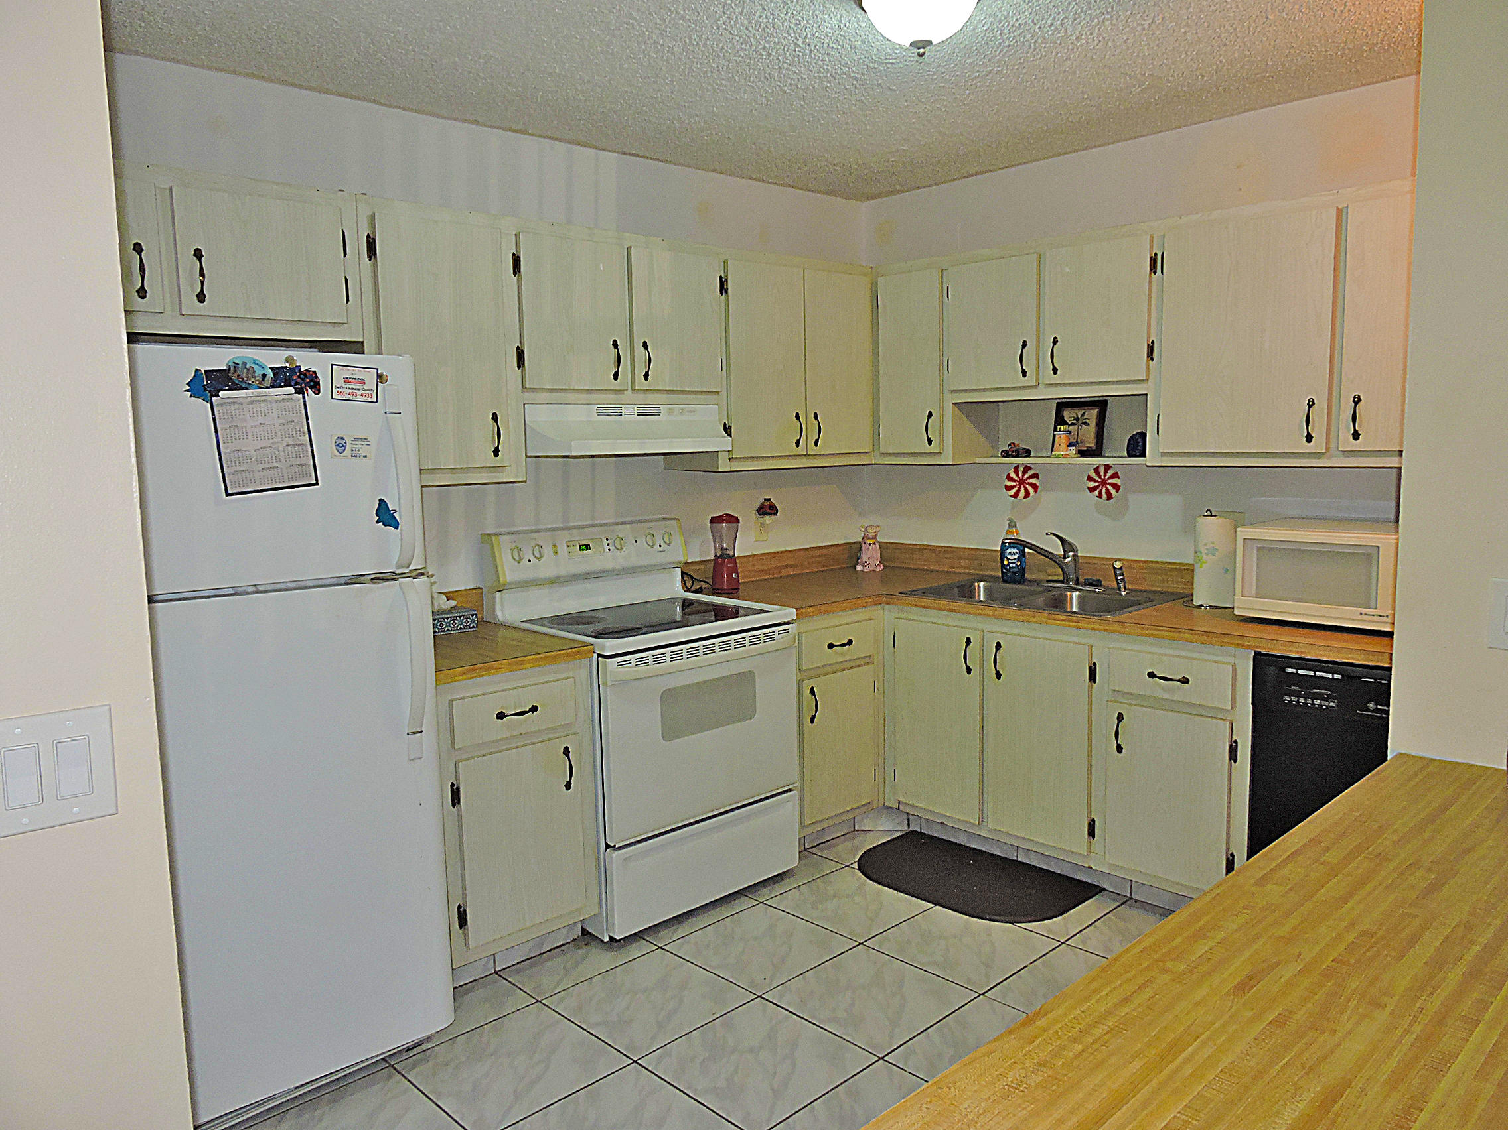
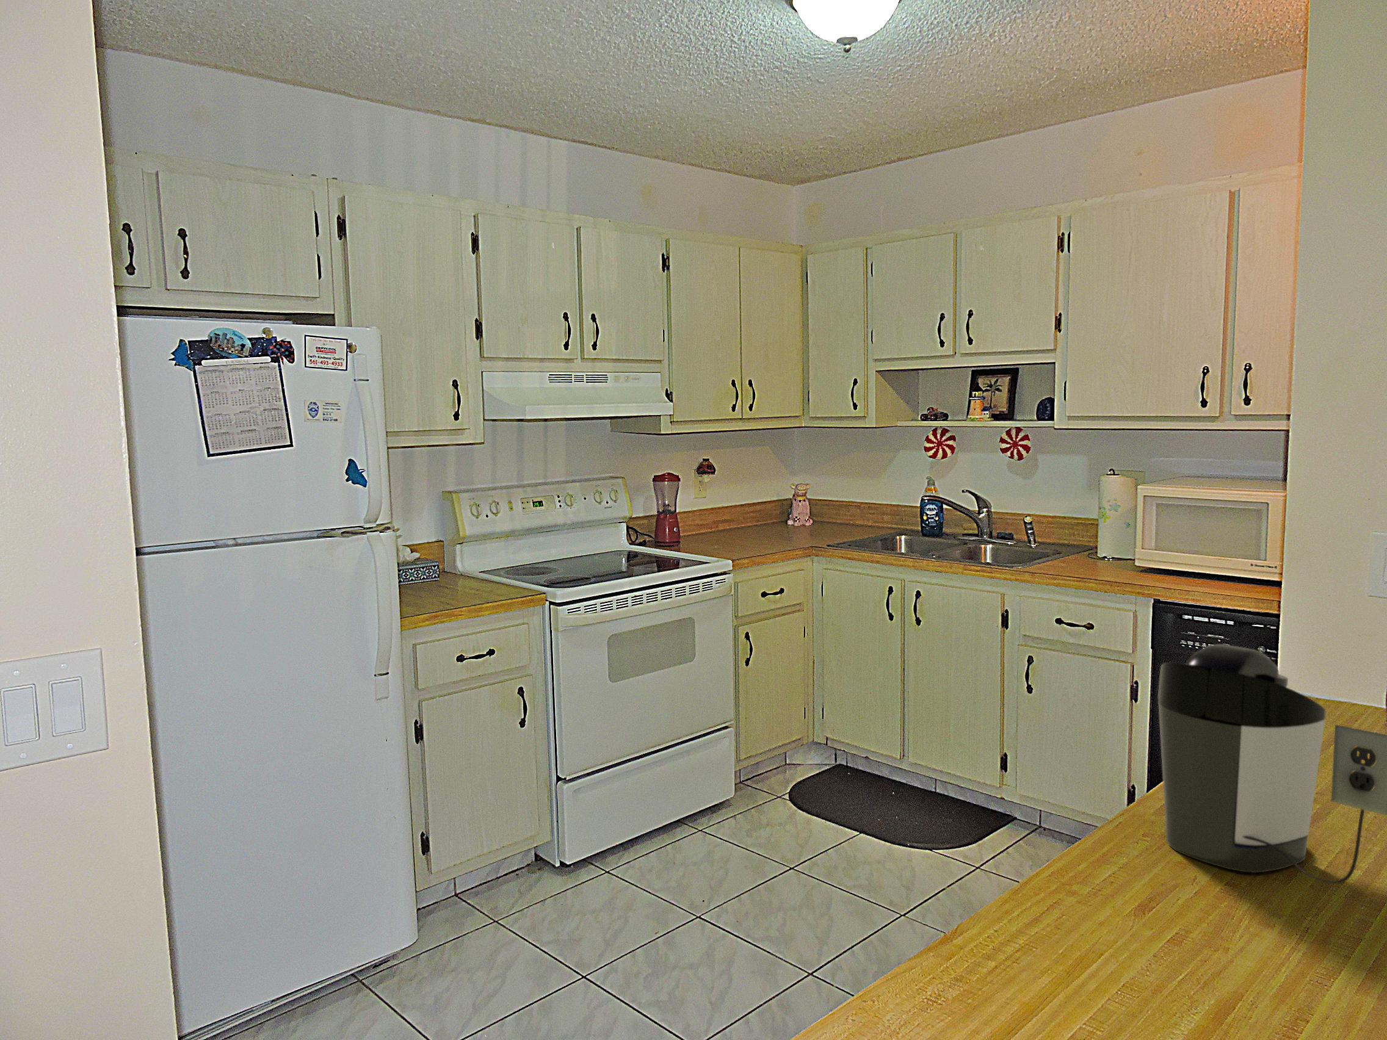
+ coffee maker (1276, 757)
